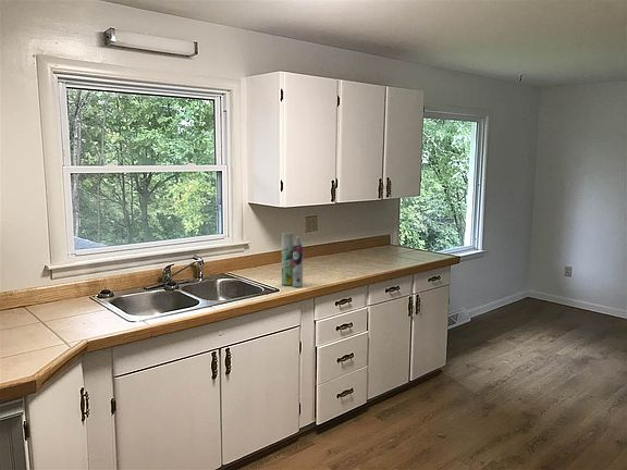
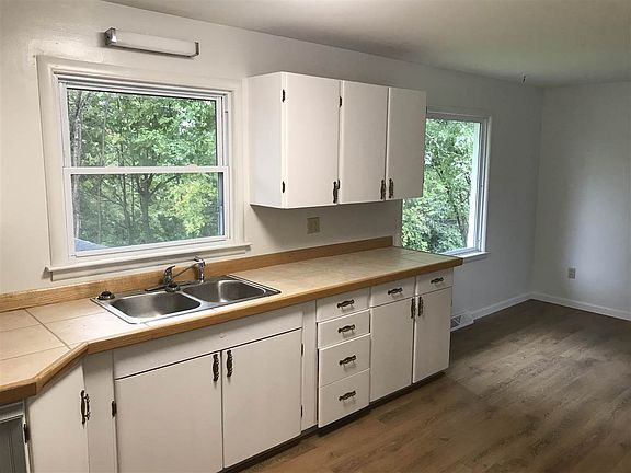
- aerosol can (292, 259)
